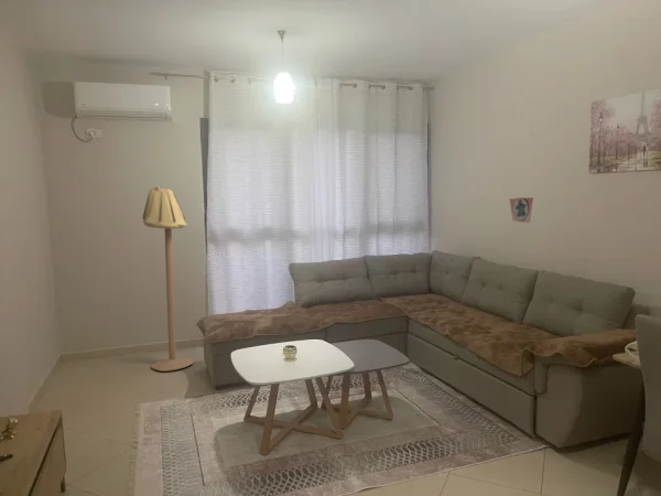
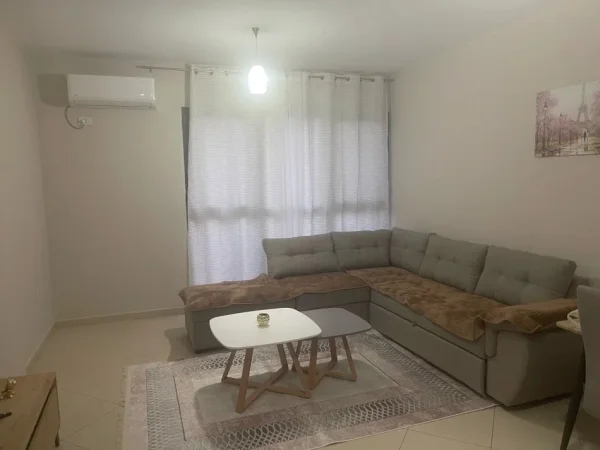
- animal cookie (519, 209)
- floor lamp (167, 276)
